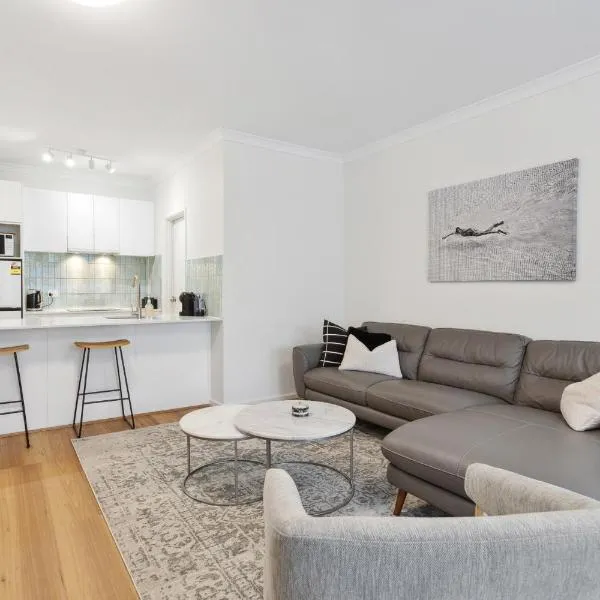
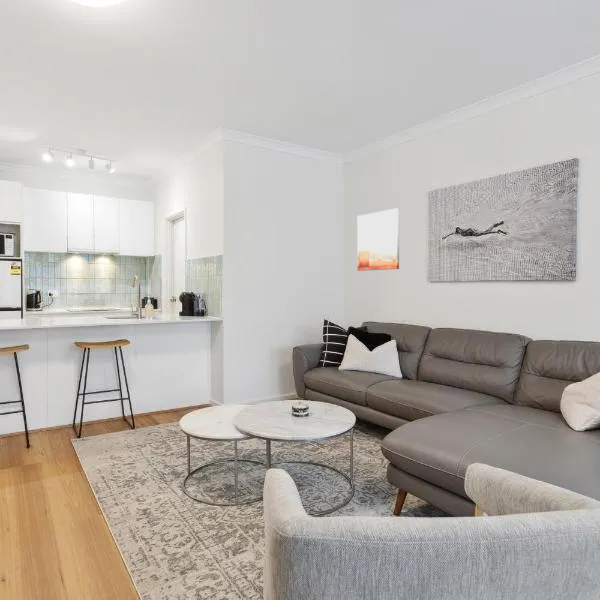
+ wall art (377, 241)
